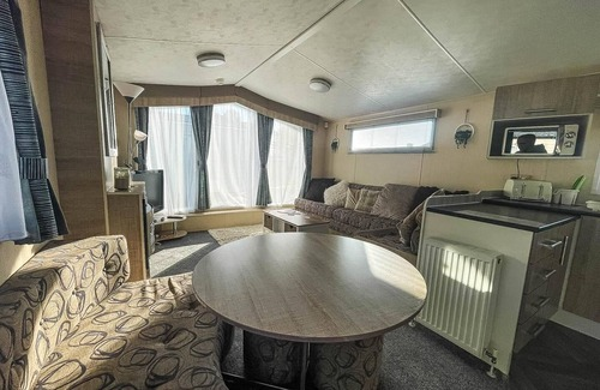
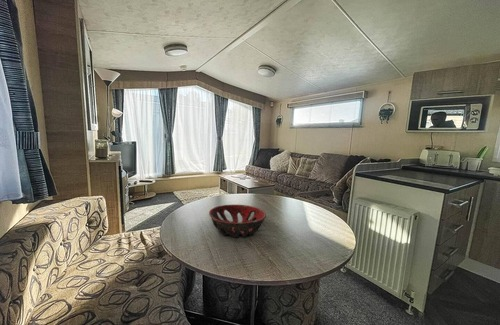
+ decorative bowl (237, 221)
